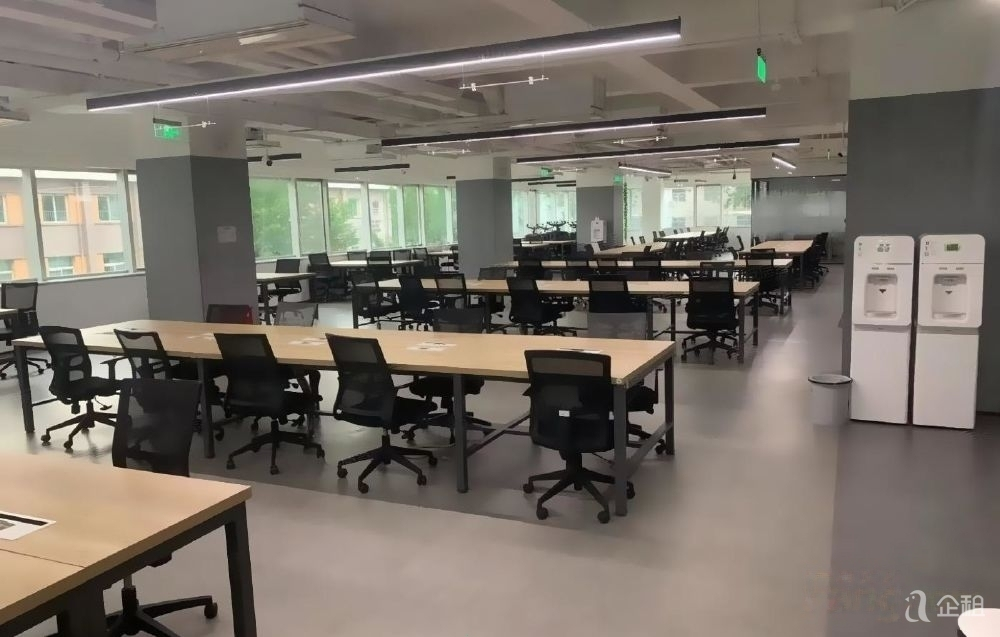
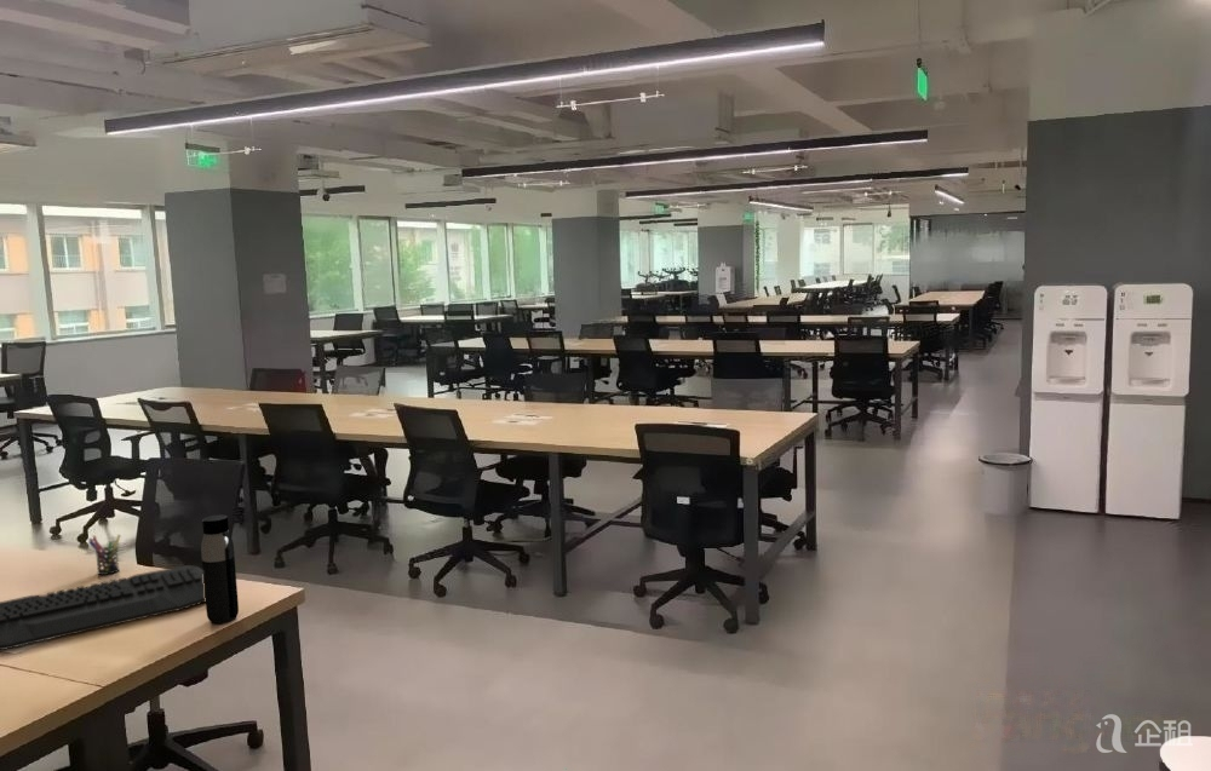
+ keyboard (91, 604)
+ water bottle (219, 569)
+ pen holder (105, 553)
